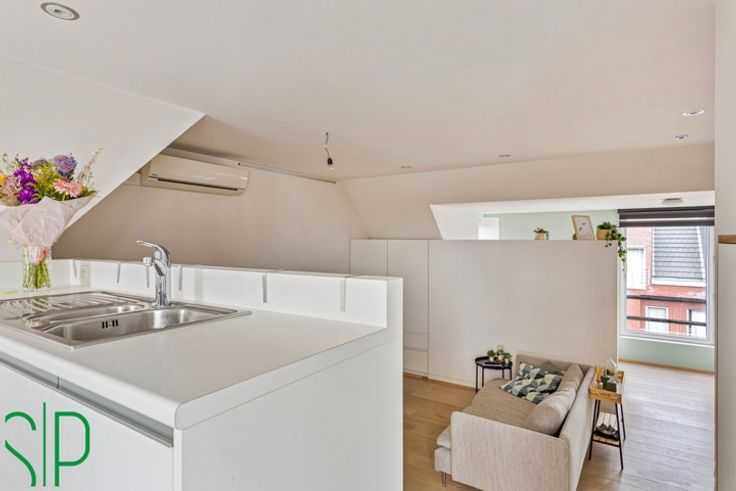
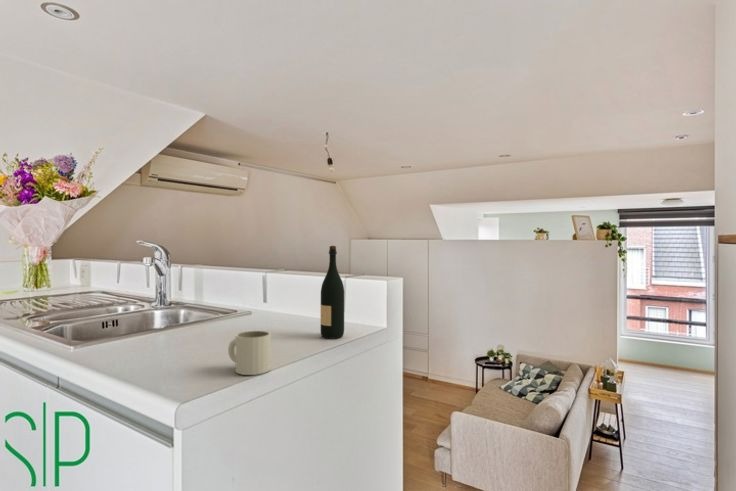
+ wine bottle (332, 290)
+ mug (247, 351)
